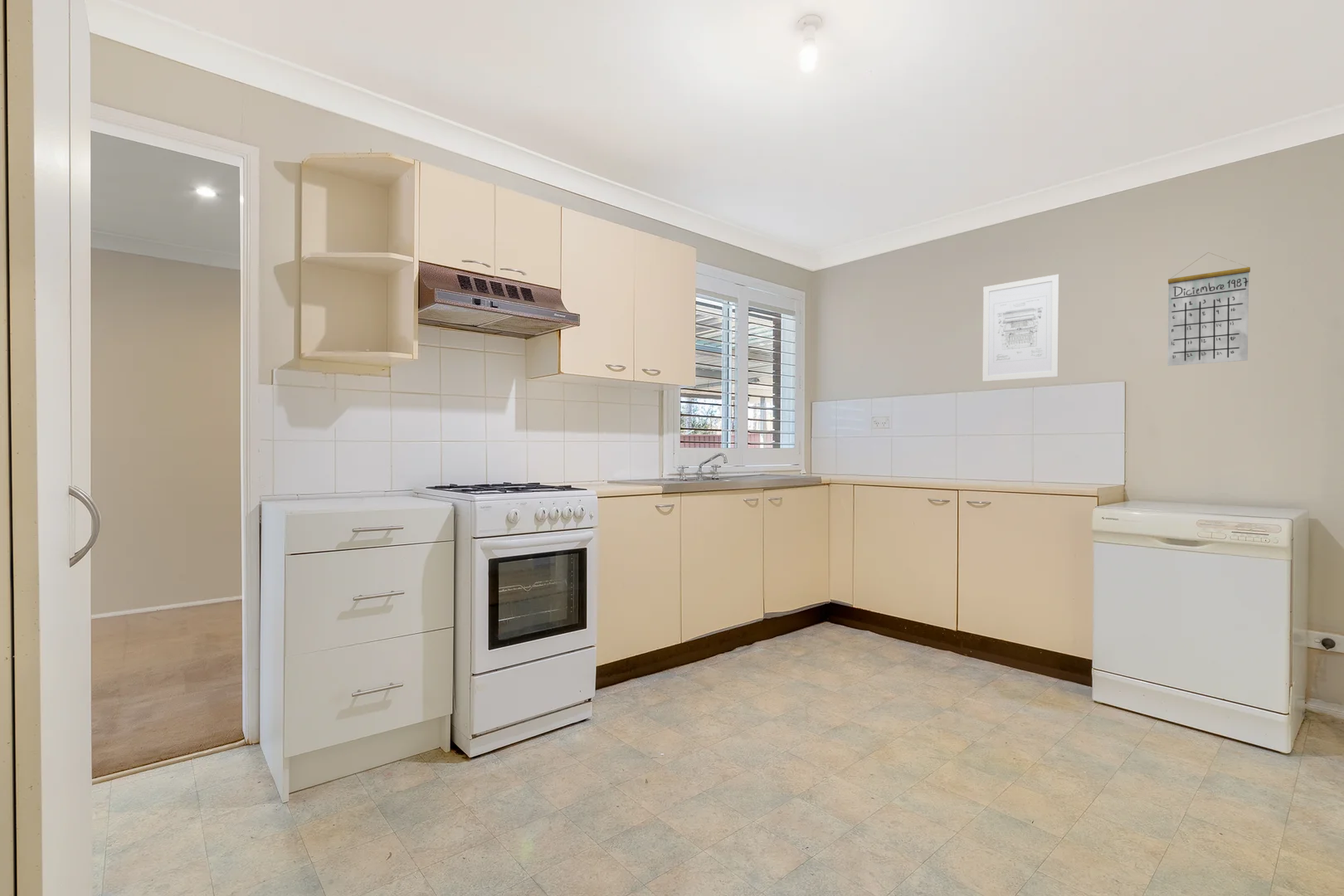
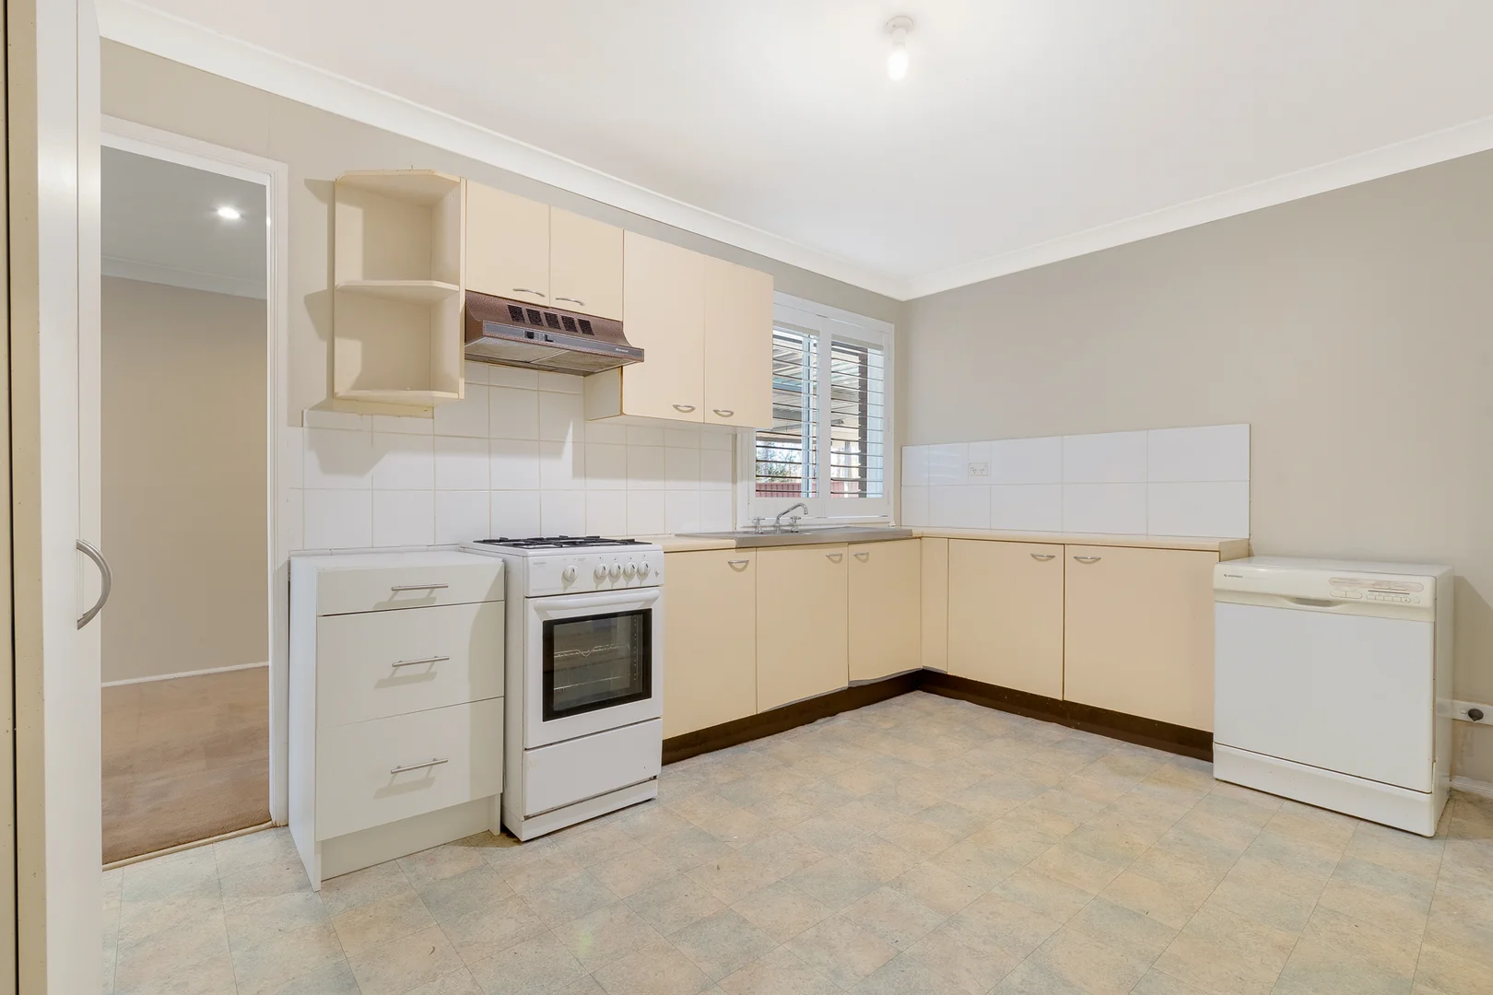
- calendar (1207, 307)
- wall art (1019, 329)
